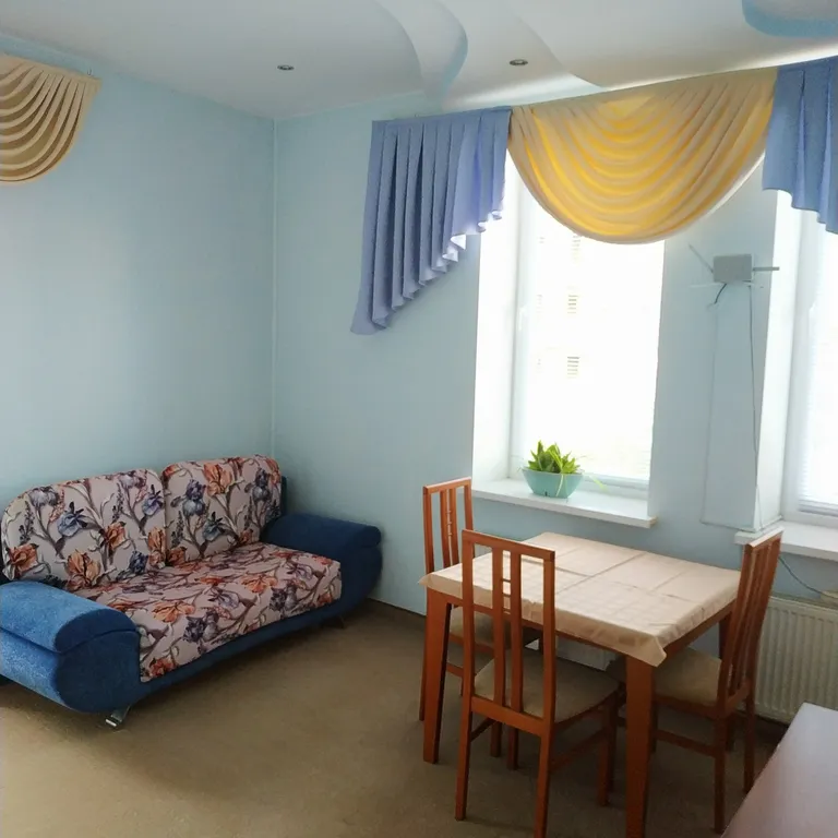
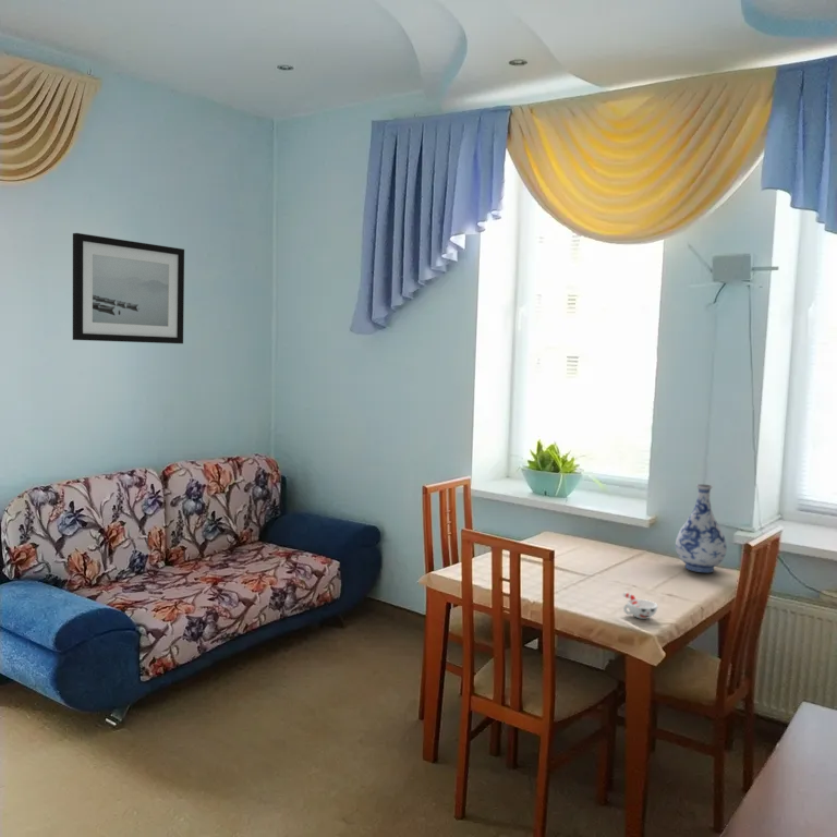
+ wall art (131, 292)
+ cup (640, 607)
+ vase (702, 526)
